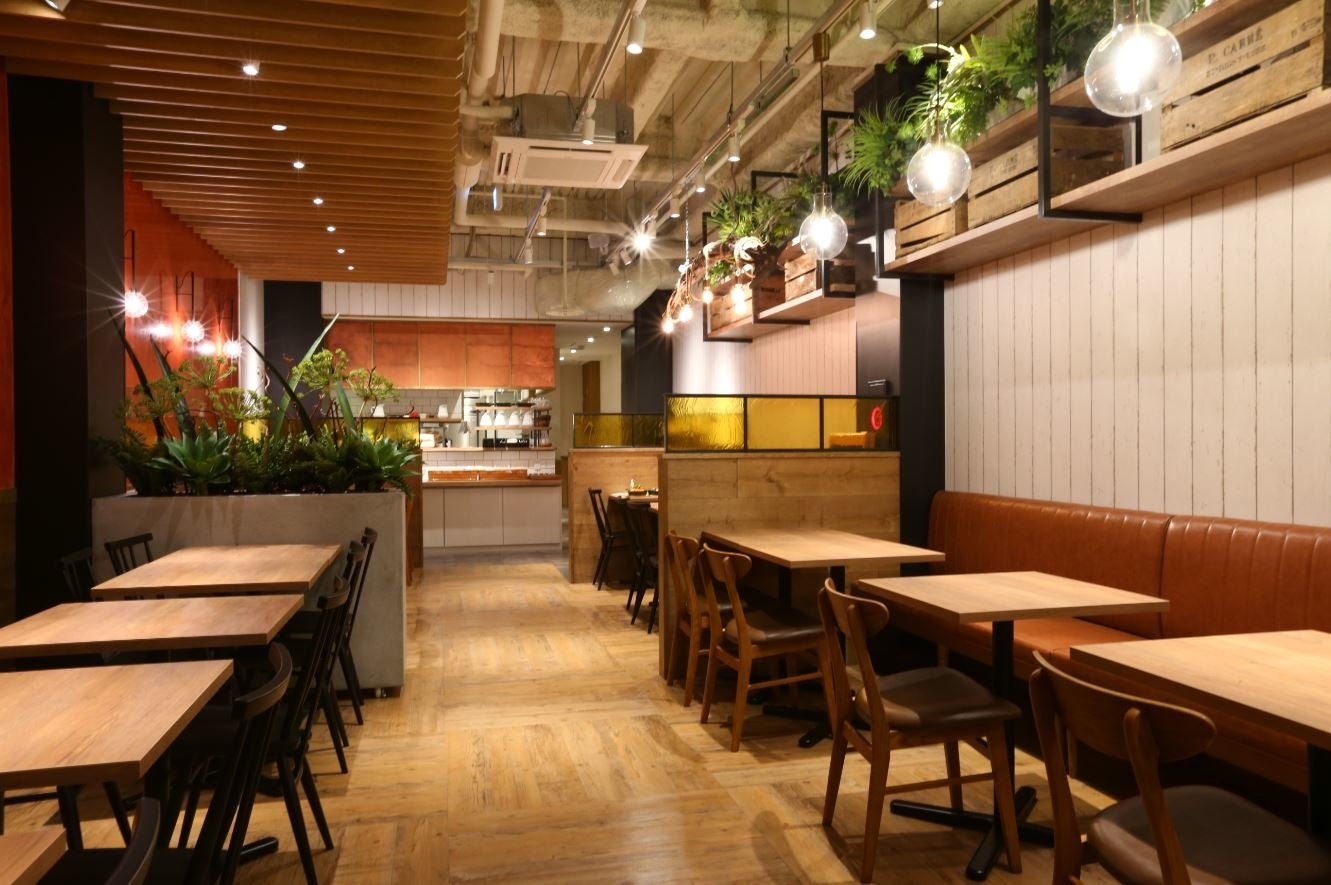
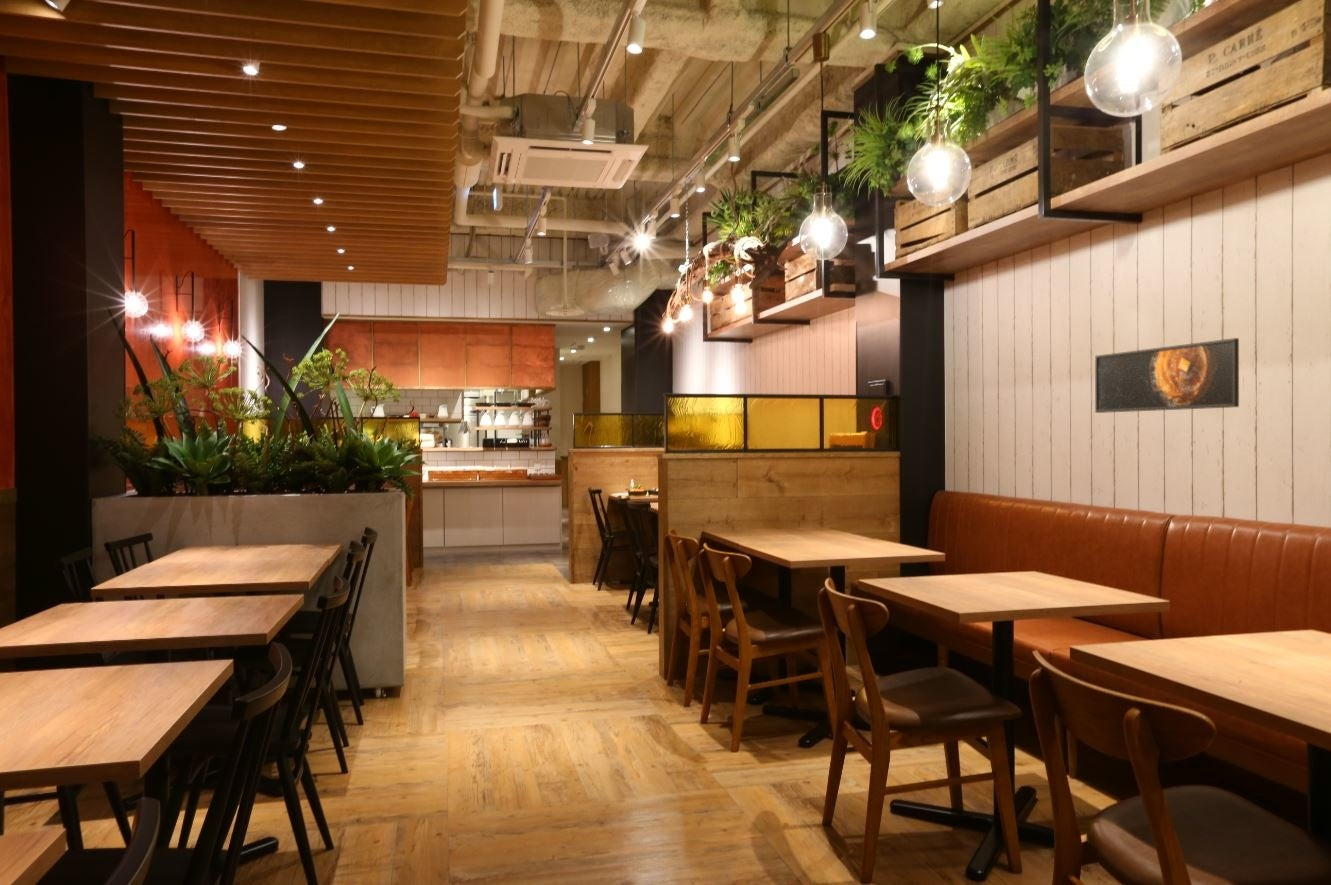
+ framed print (1160, 379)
